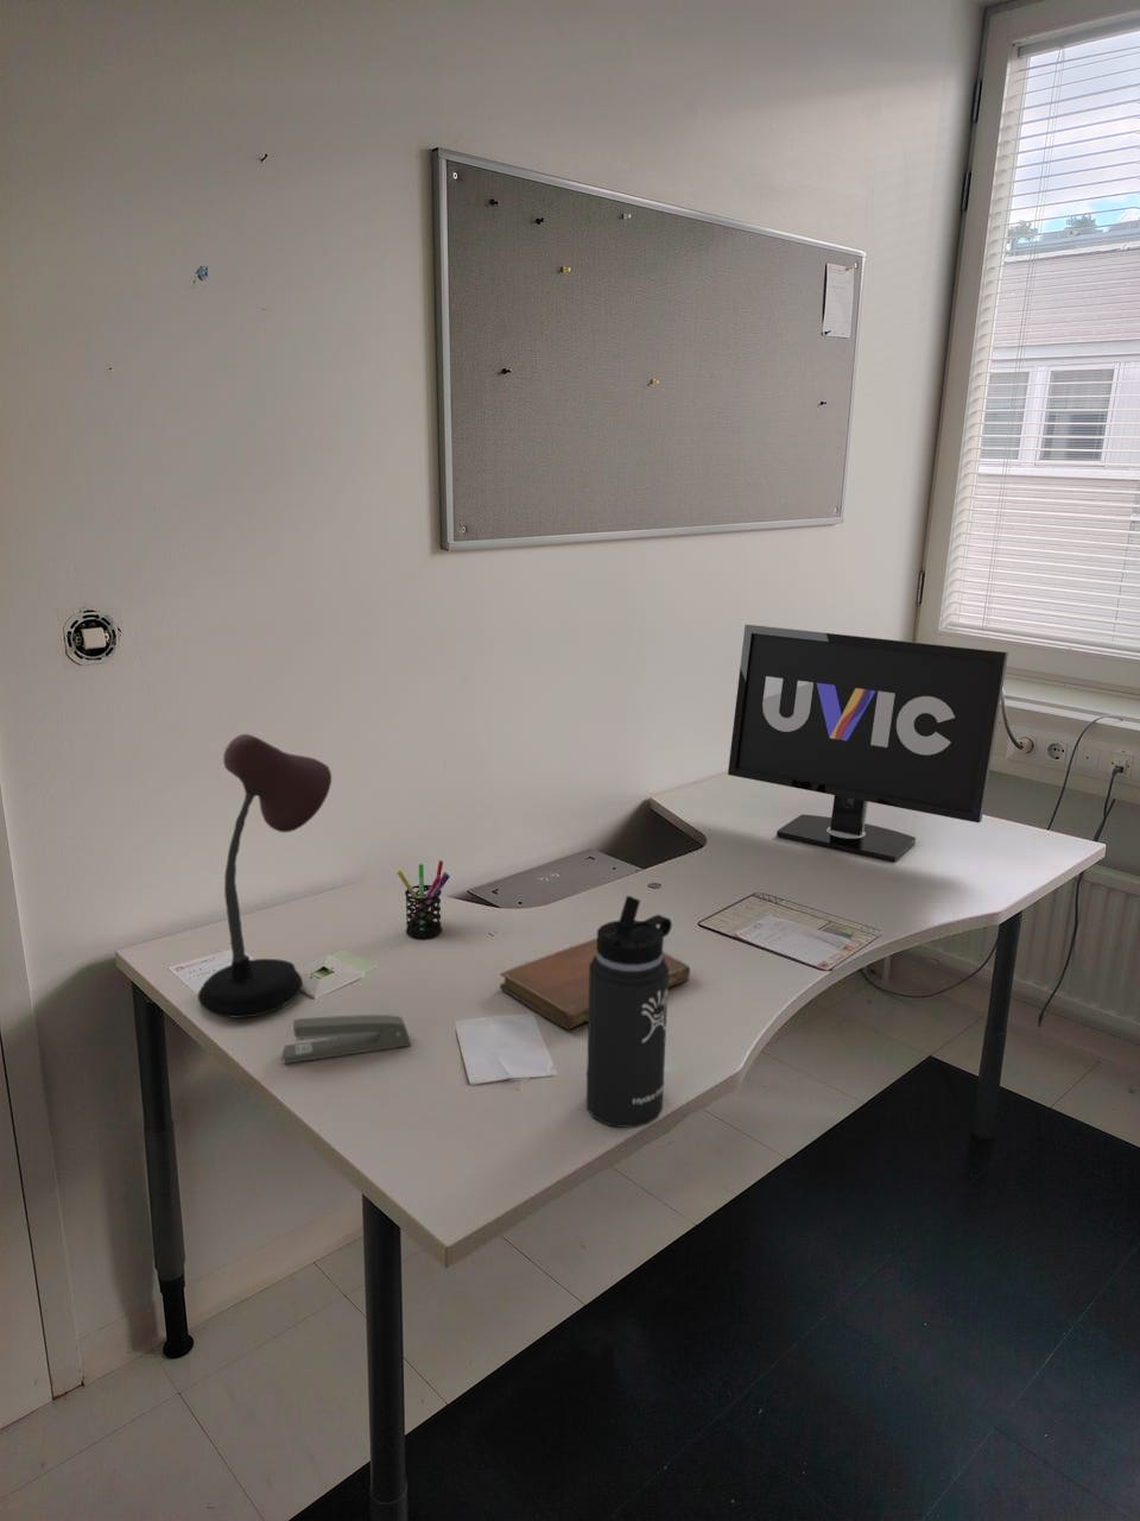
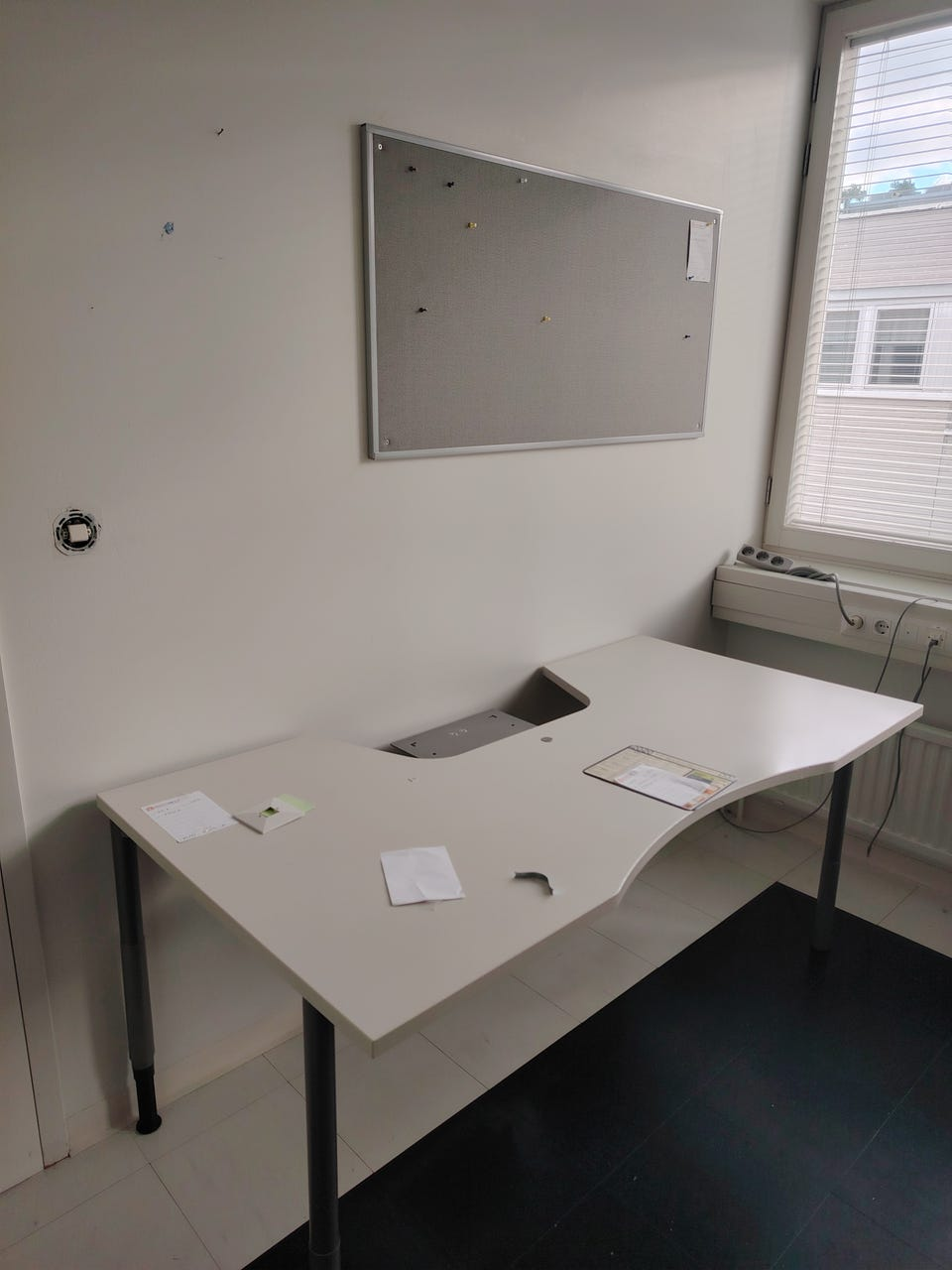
- thermos bottle (633, 1000)
- desk lamp (235, 866)
- pen holder (424, 895)
- stapler (346, 1032)
- monitor (854, 740)
- notebook (588, 976)
